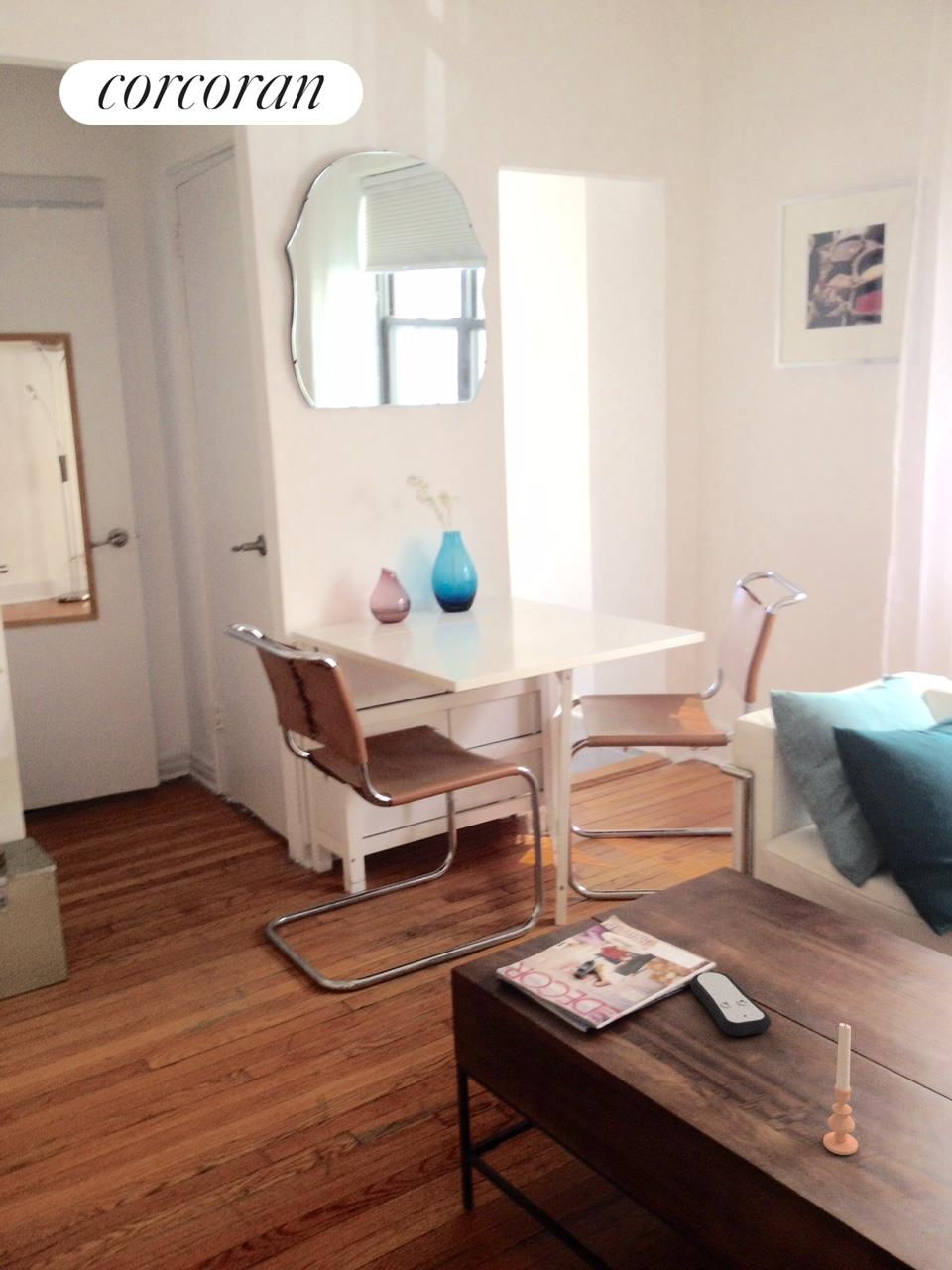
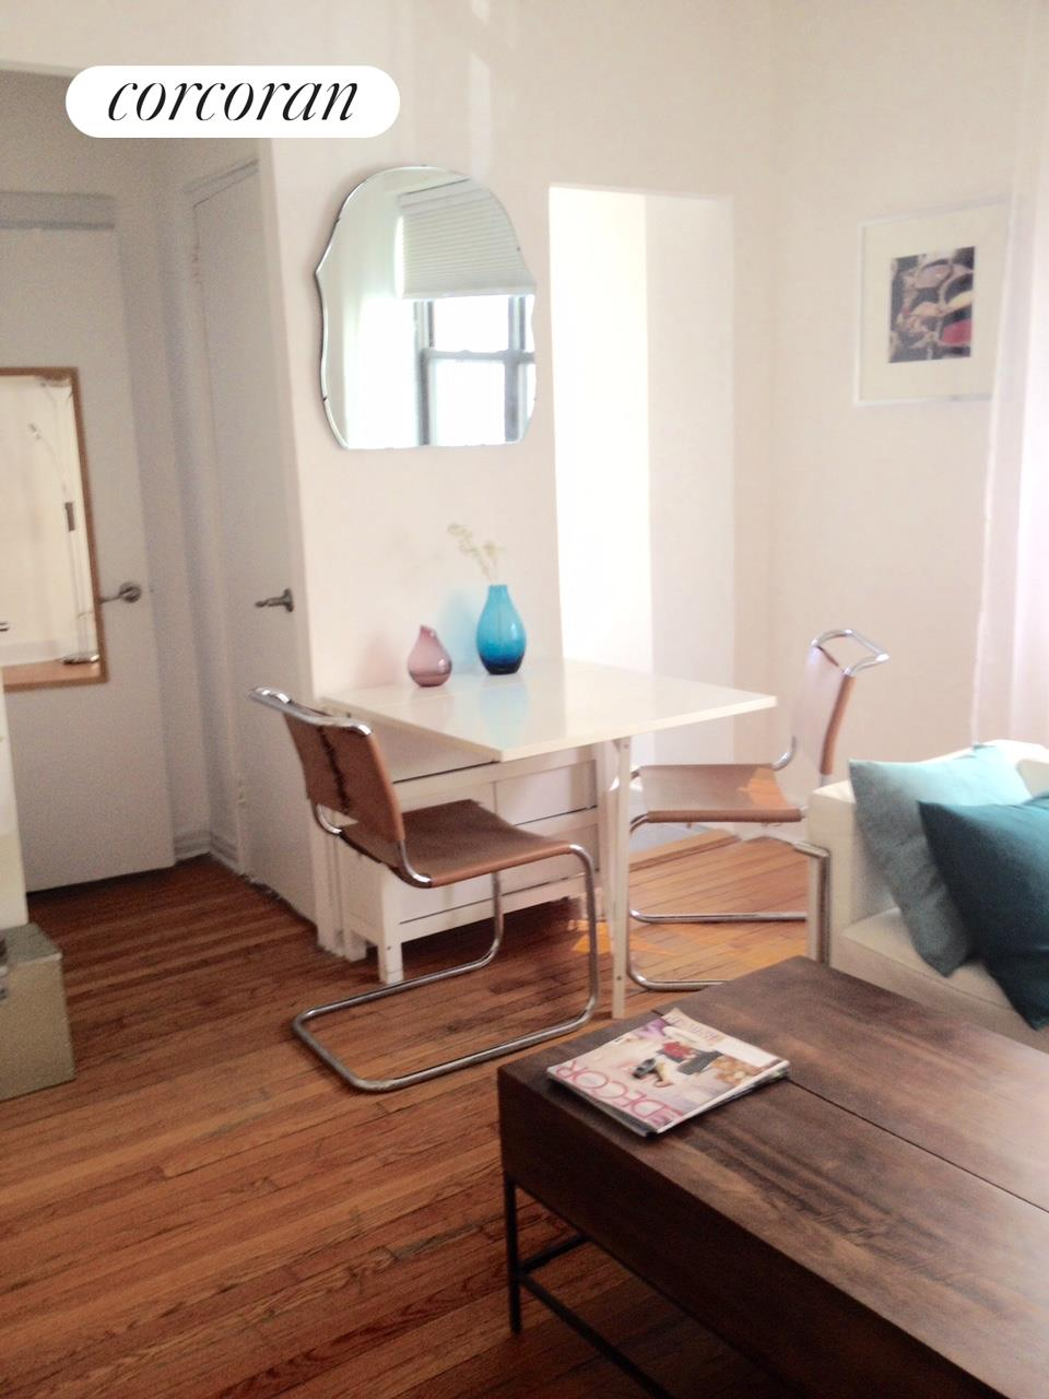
- candle (842, 1084)
- remote control (727, 1001)
